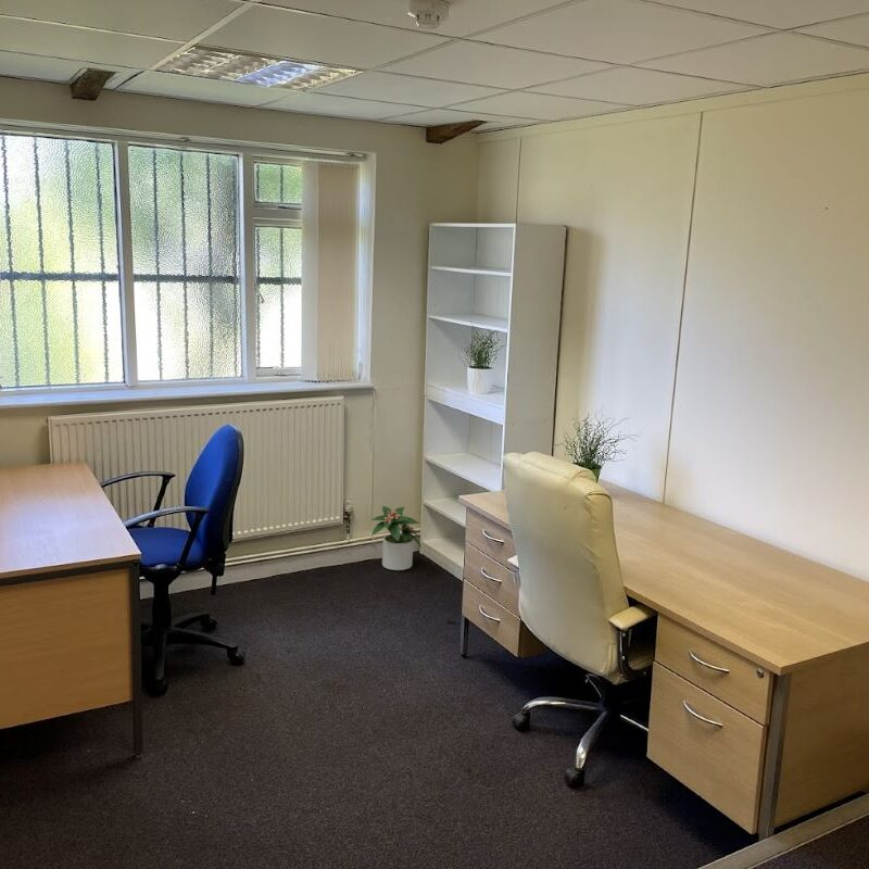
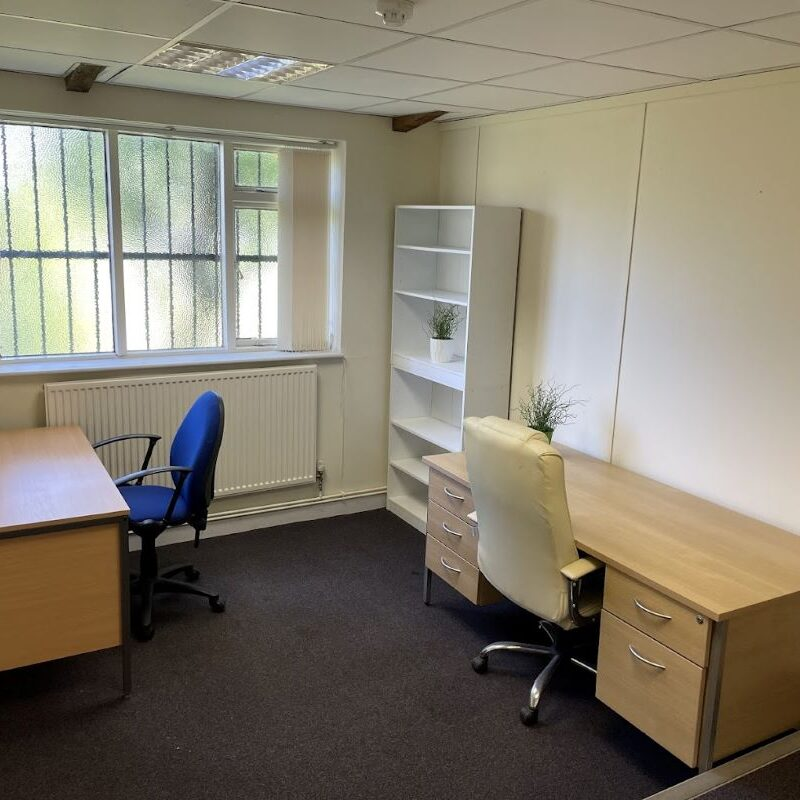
- potted plant (394, 538)
